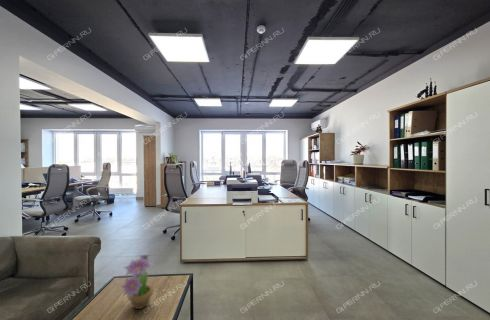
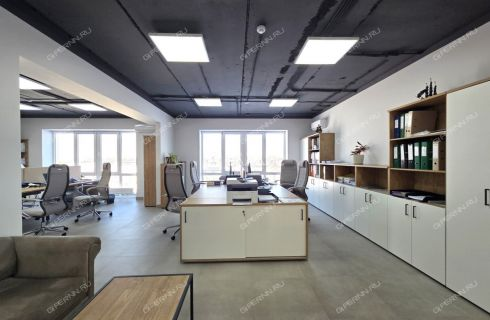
- decorative plant (139, 283)
